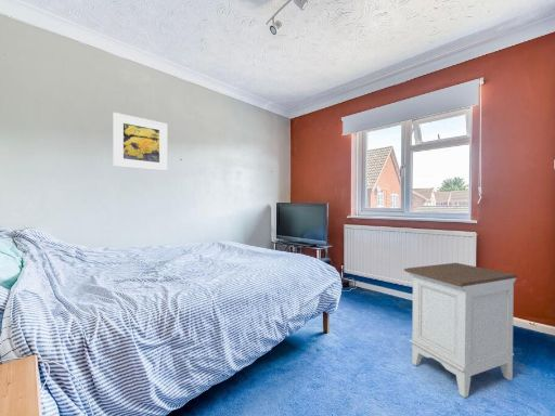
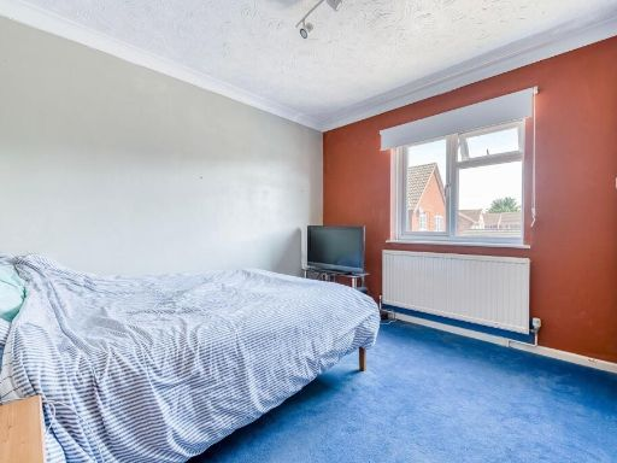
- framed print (141, 143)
- nightstand (456, 320)
